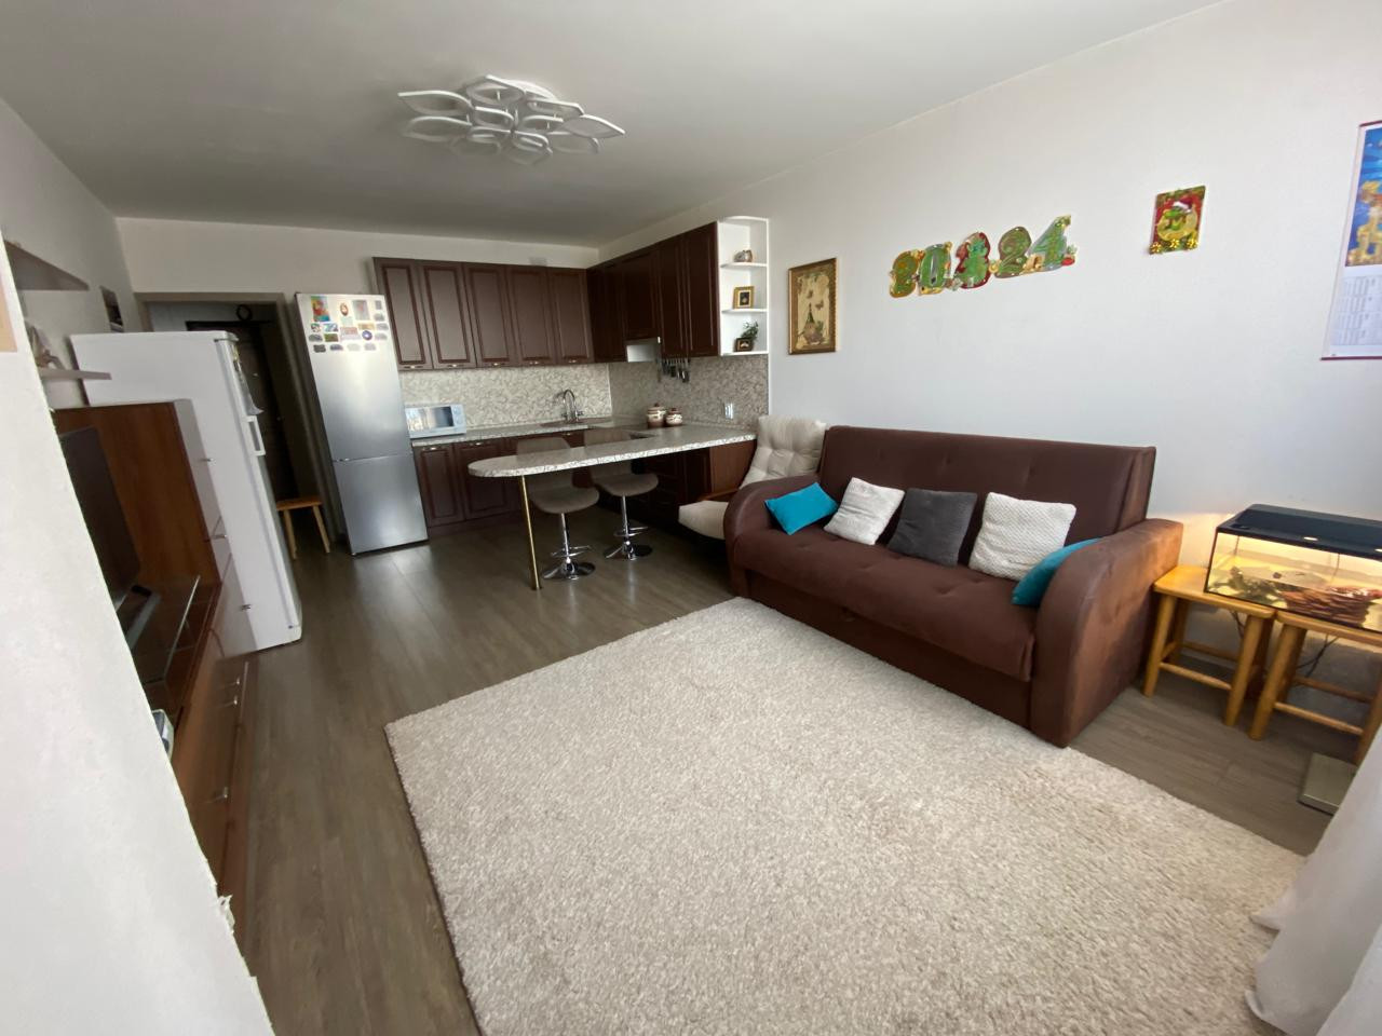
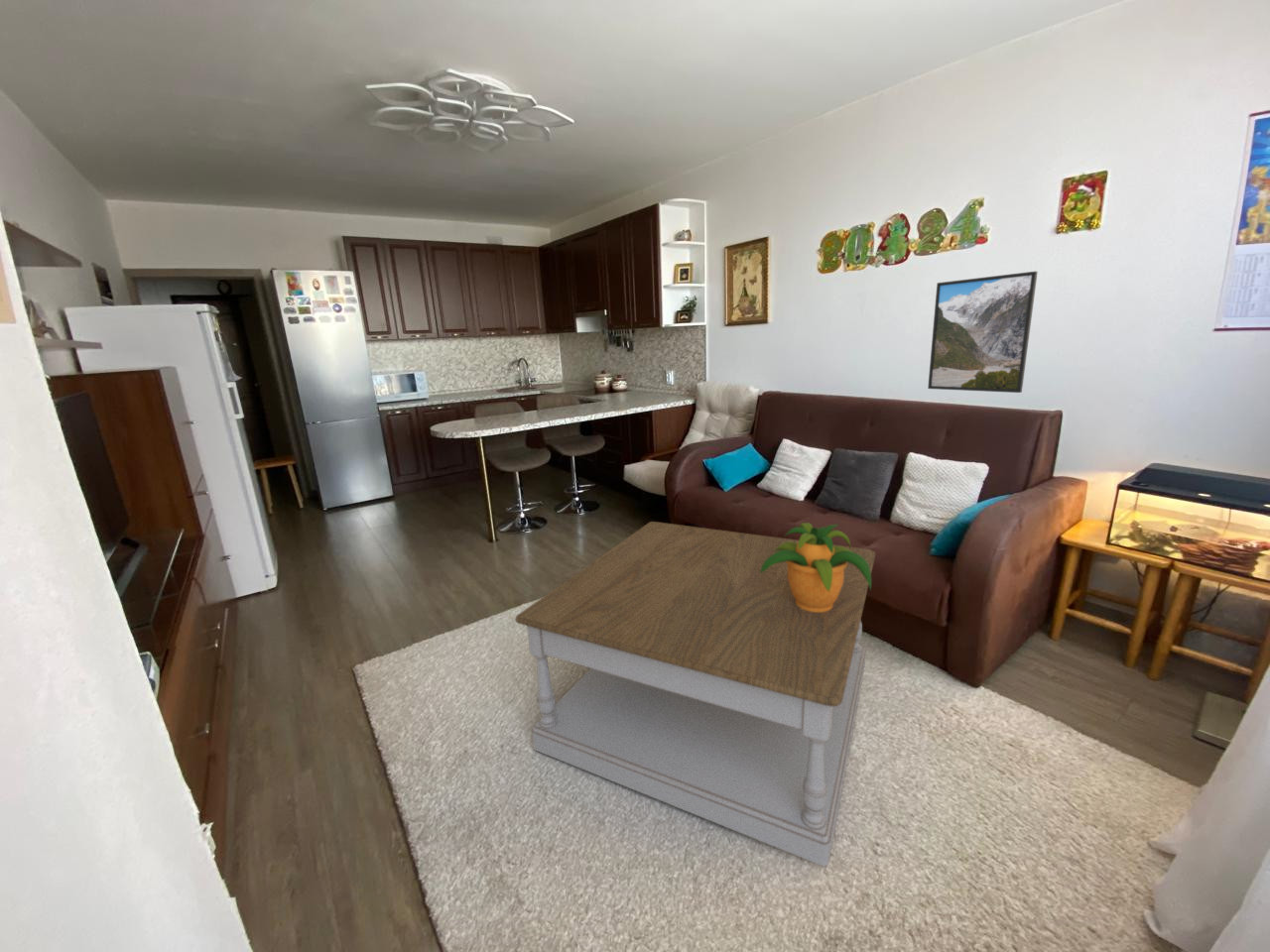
+ coffee table (712, 643)
+ potted plant (809, 563)
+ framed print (977, 335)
